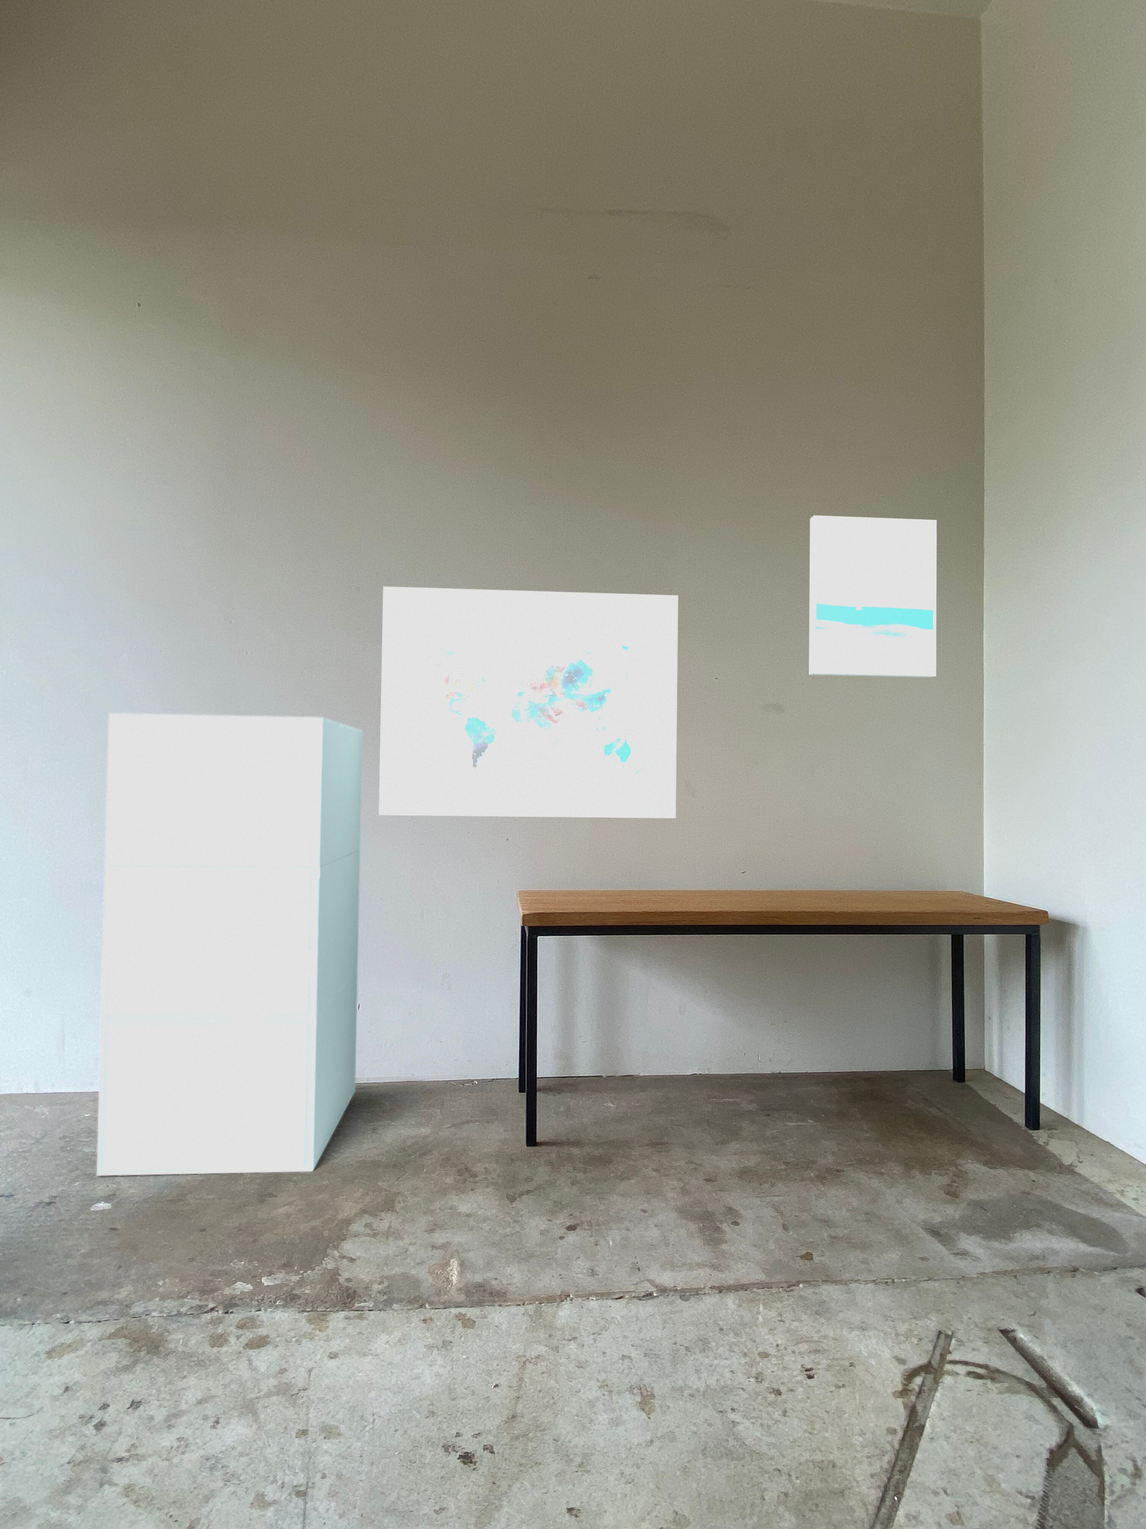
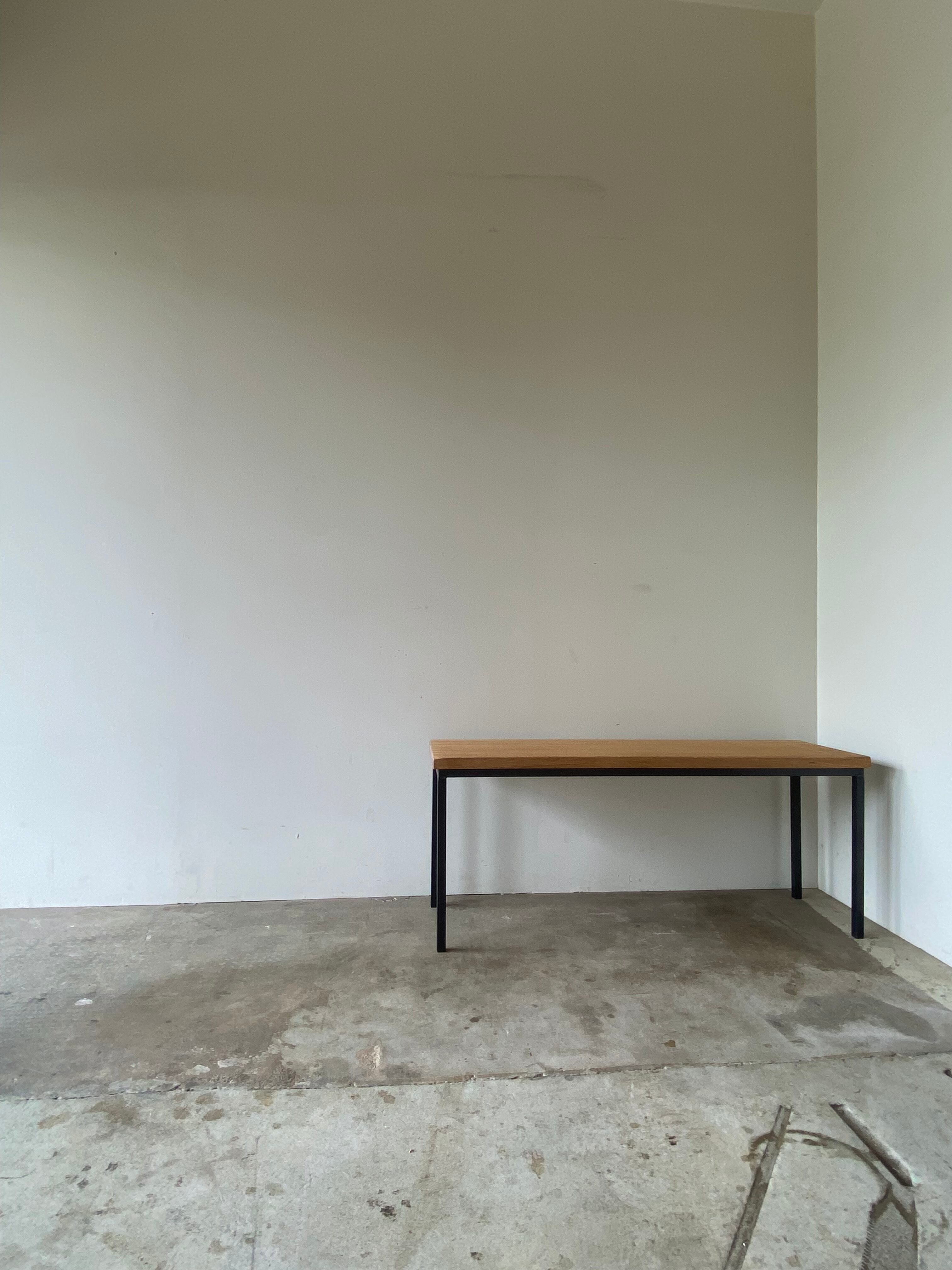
- filing cabinet (243, 926)
- wall art (873, 597)
- wall art (531, 703)
